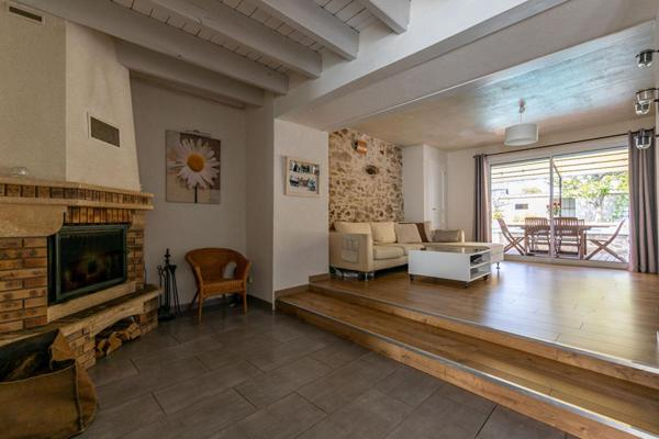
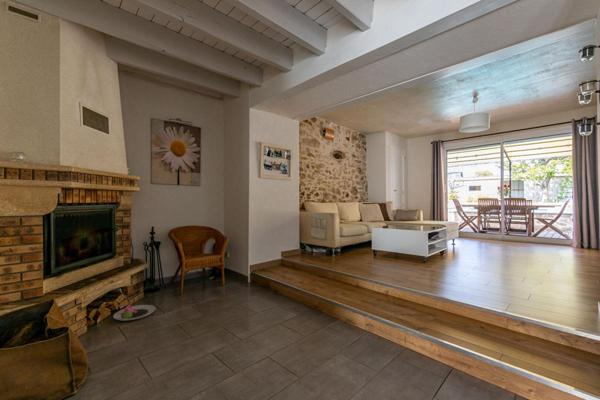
+ plate (135, 310)
